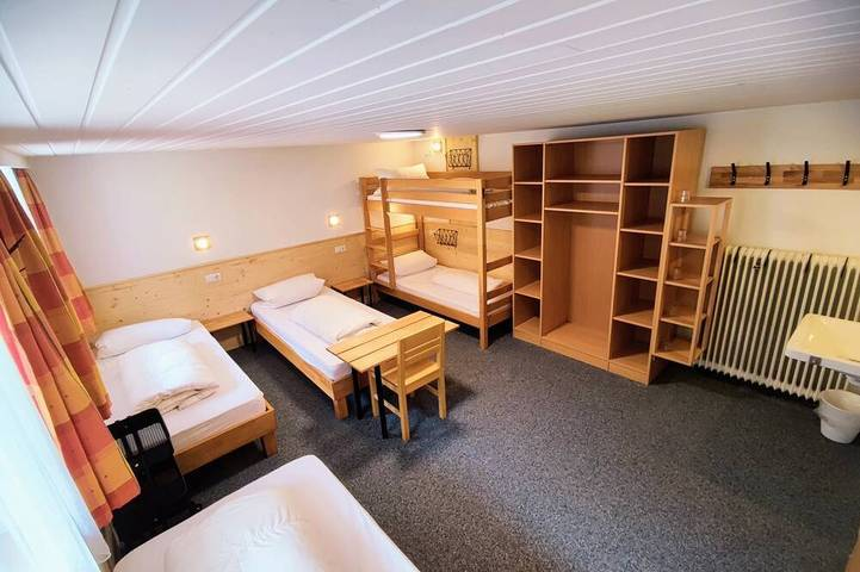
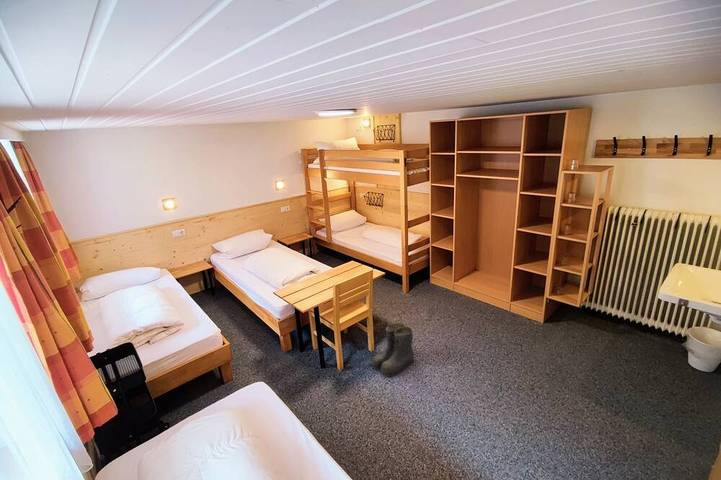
+ boots (392, 347)
